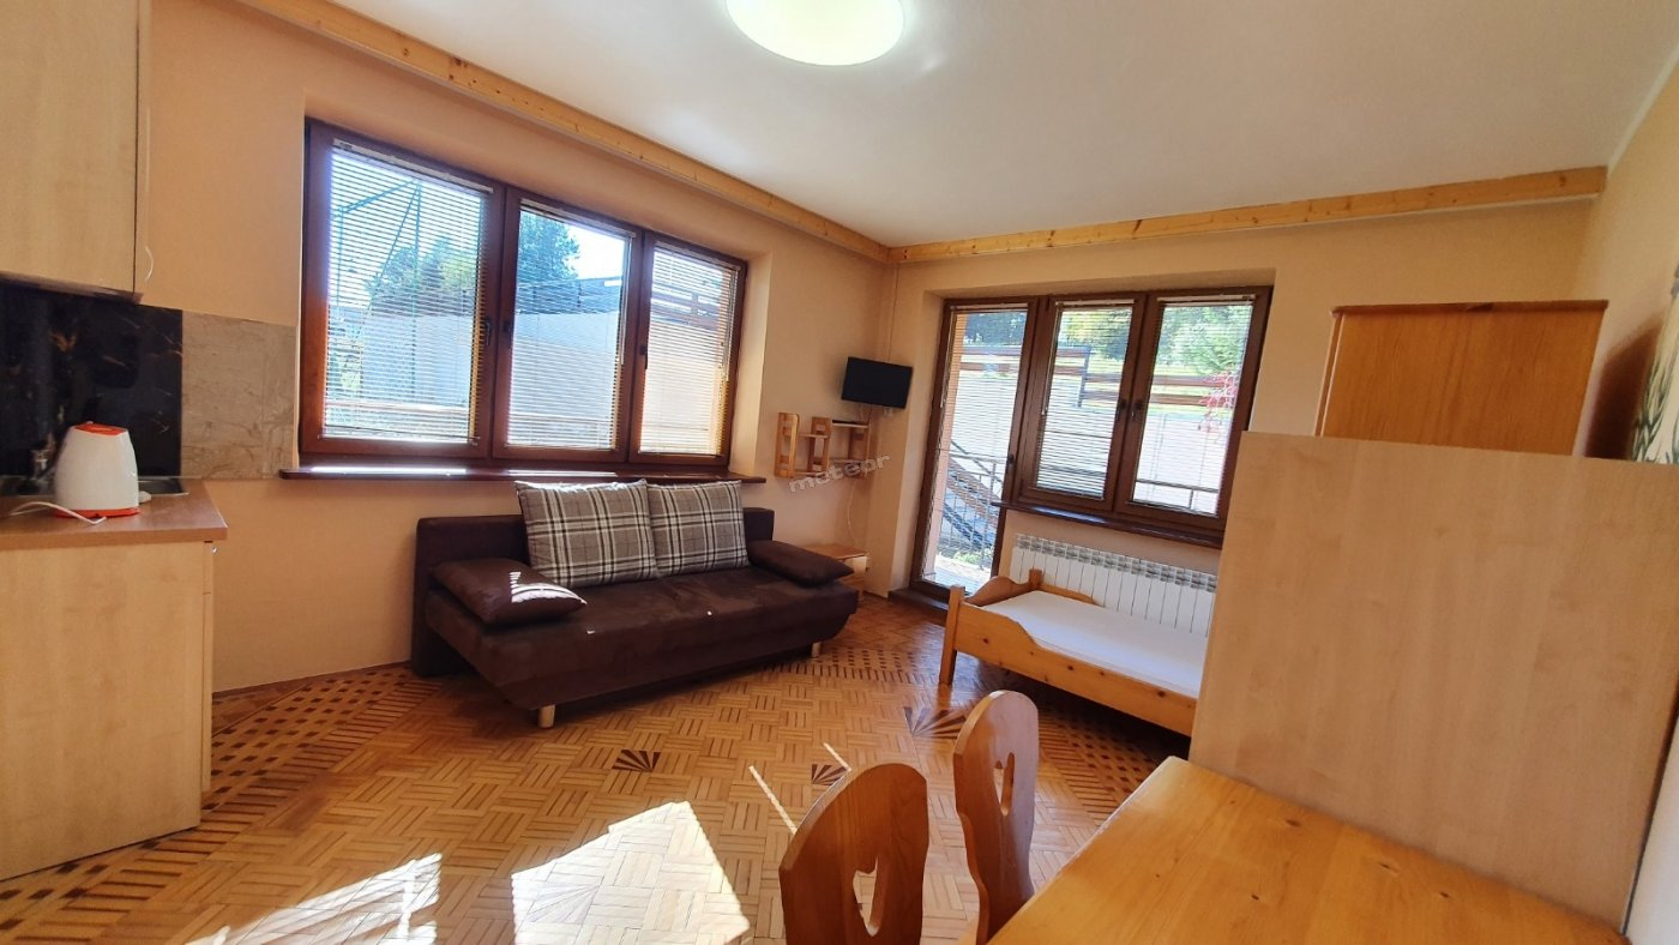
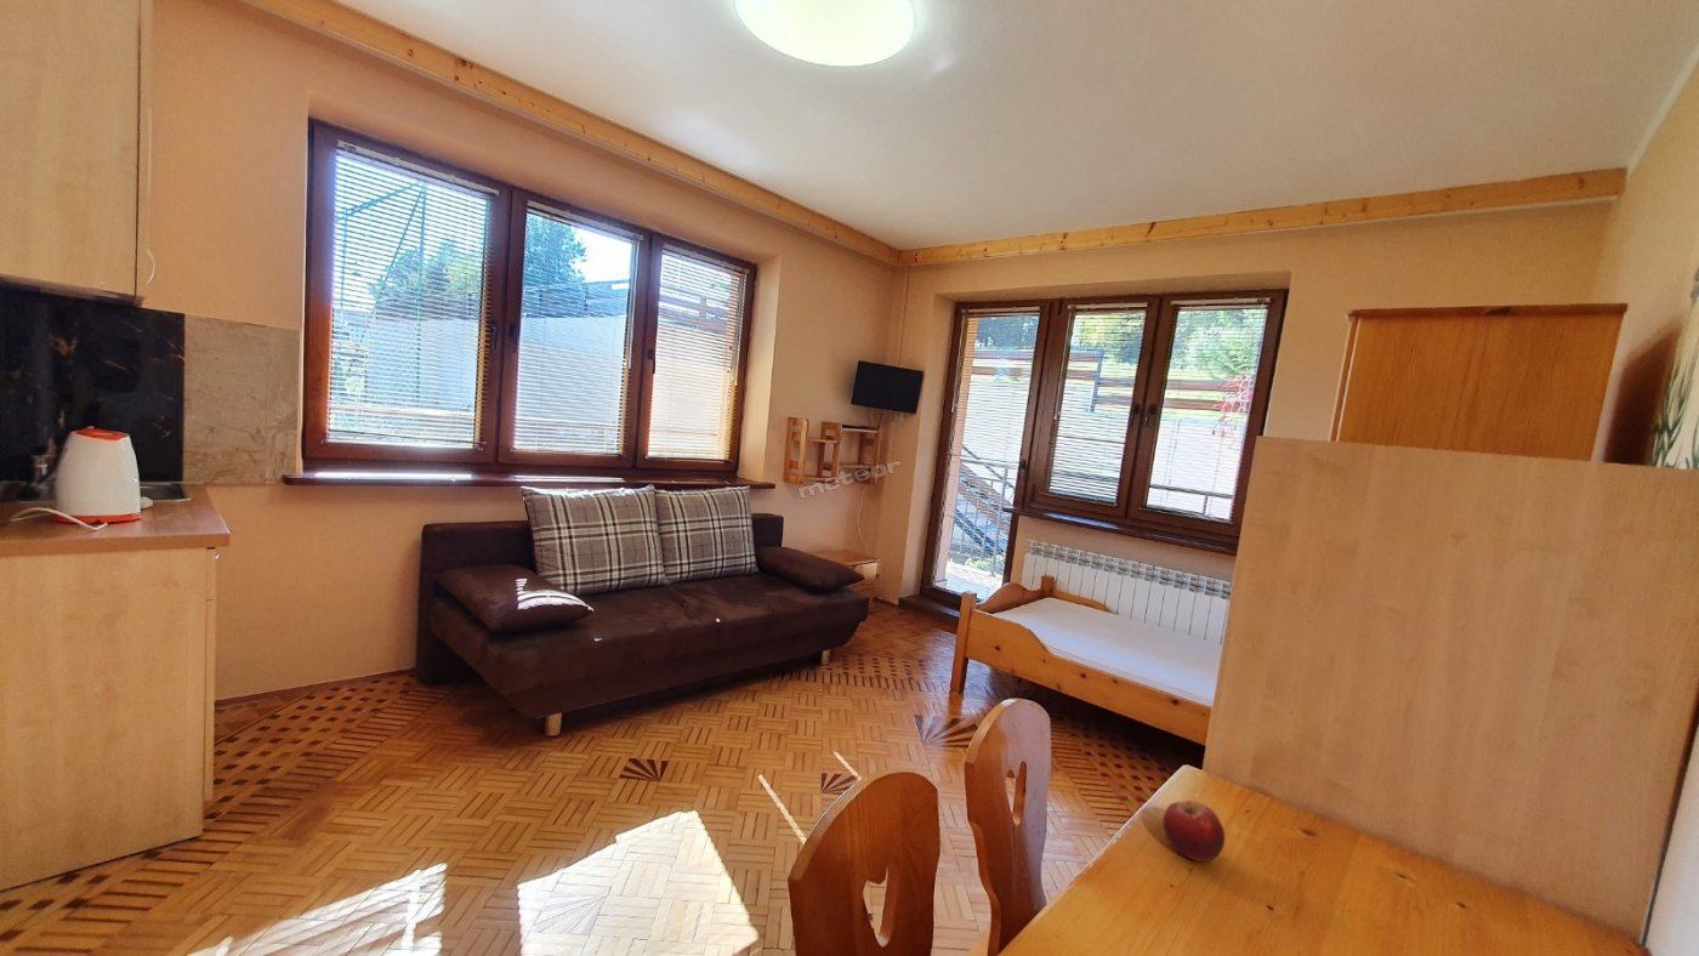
+ fruit (1193, 829)
